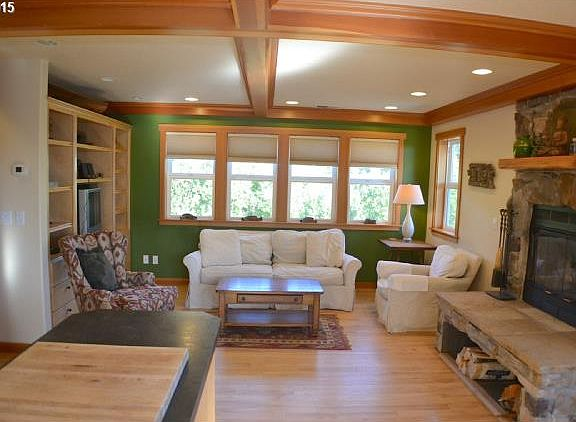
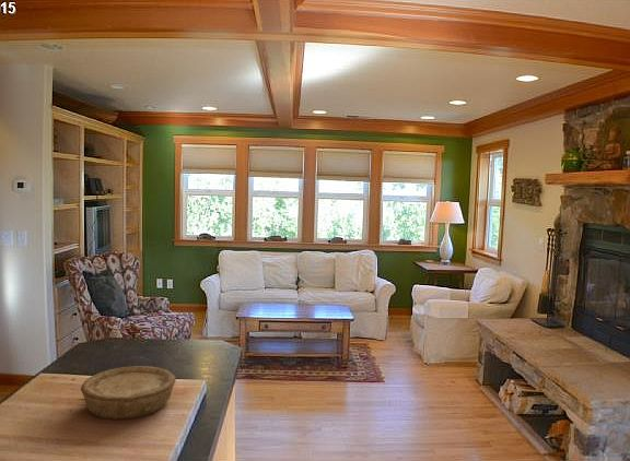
+ bowl (129, 392)
